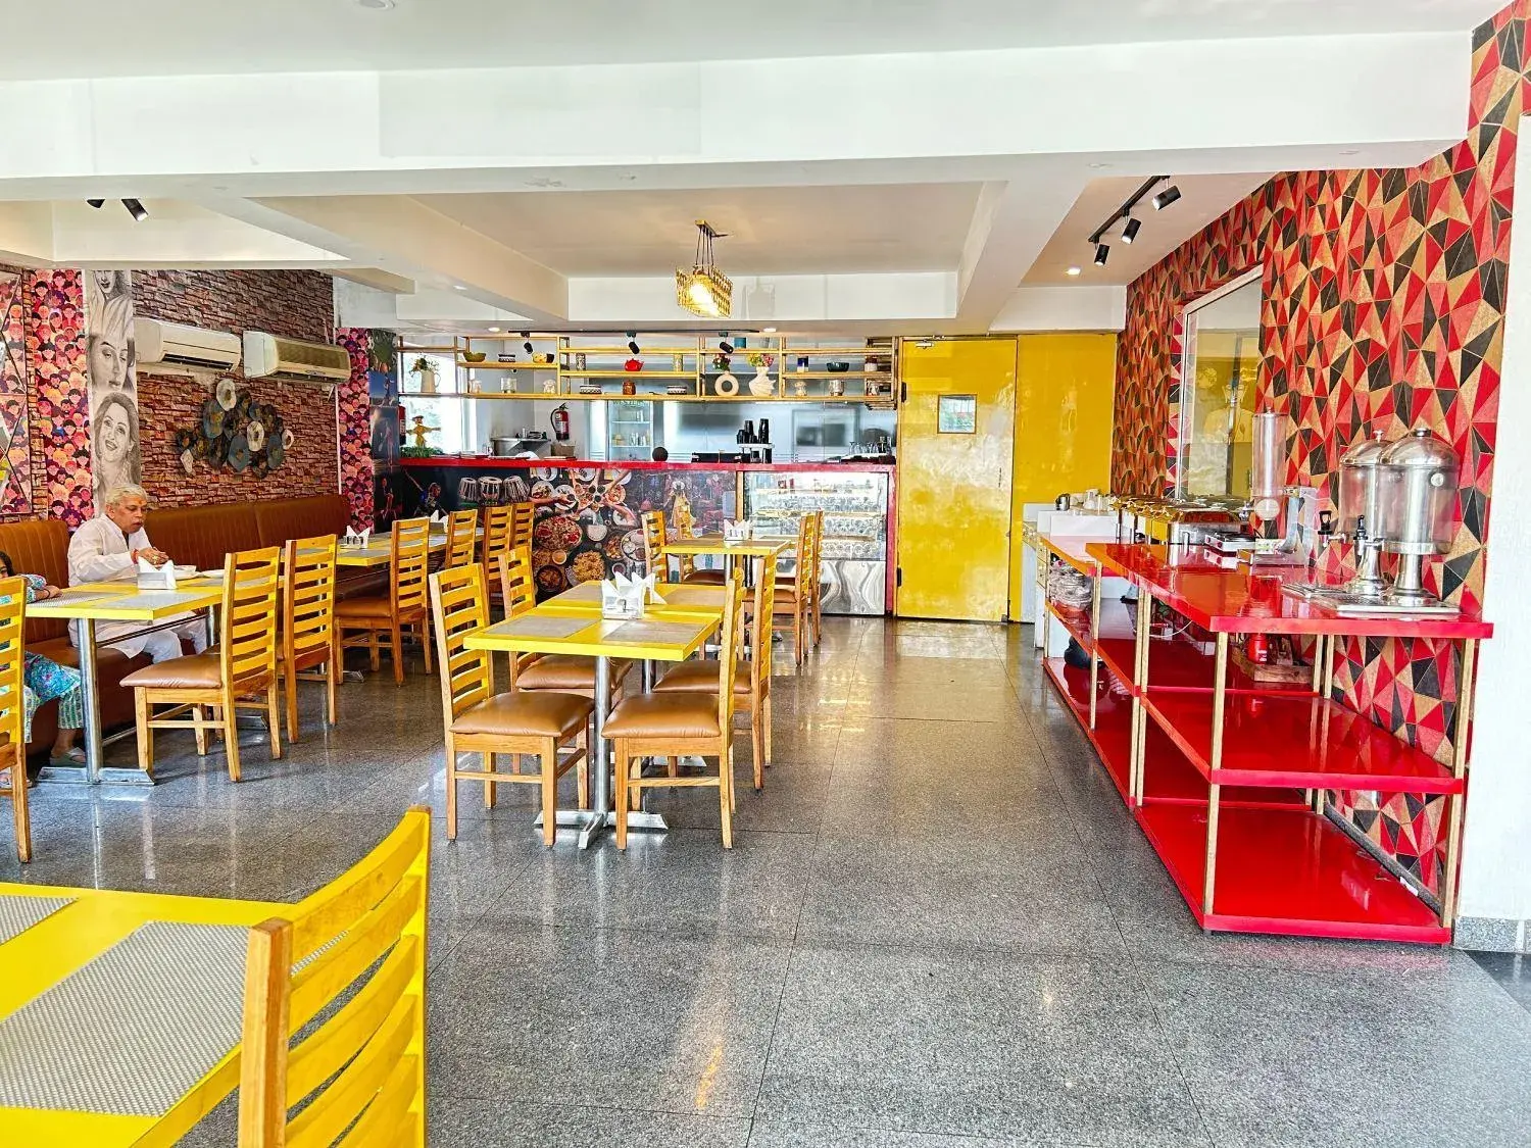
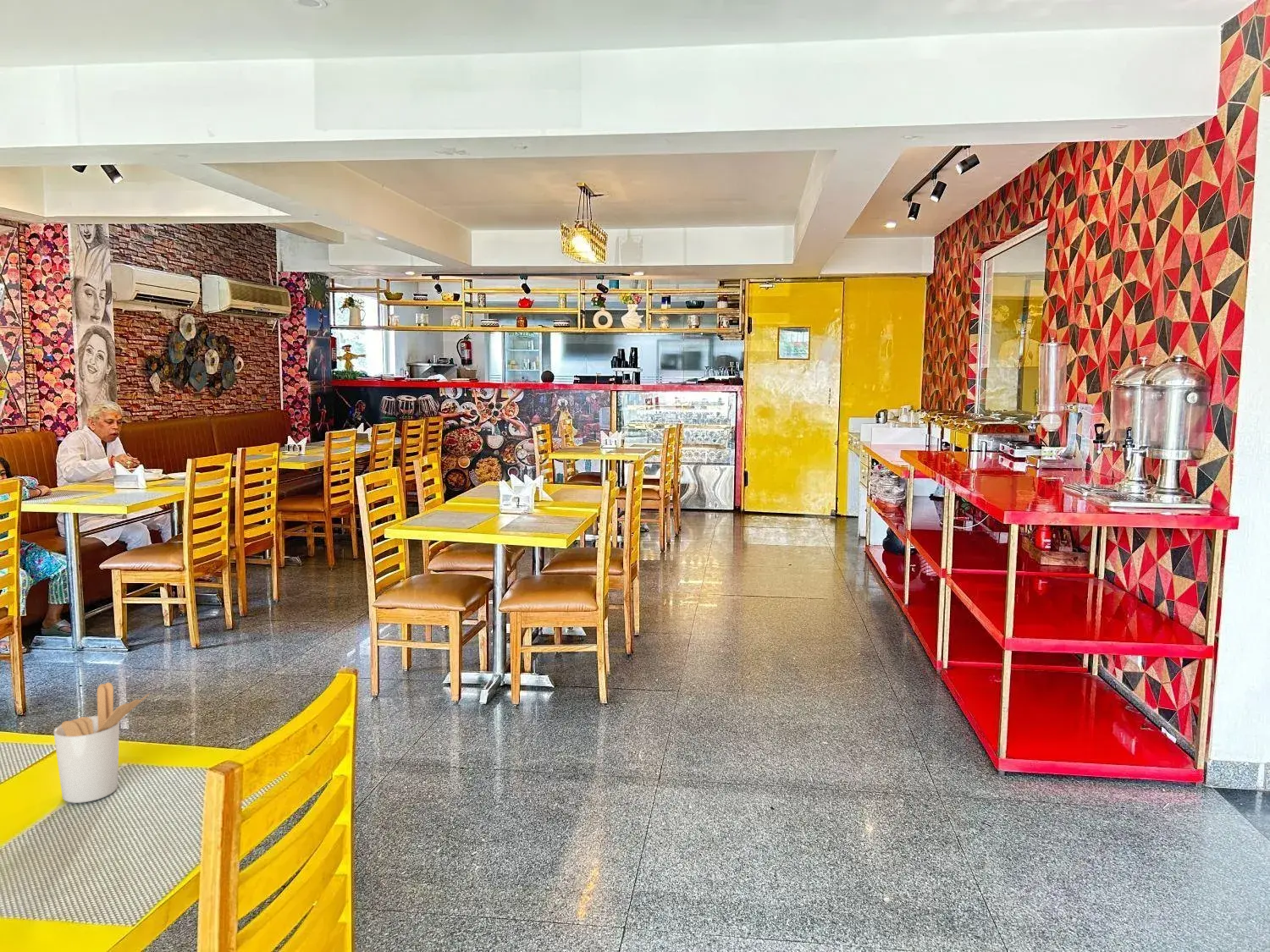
+ utensil holder (102, 742)
